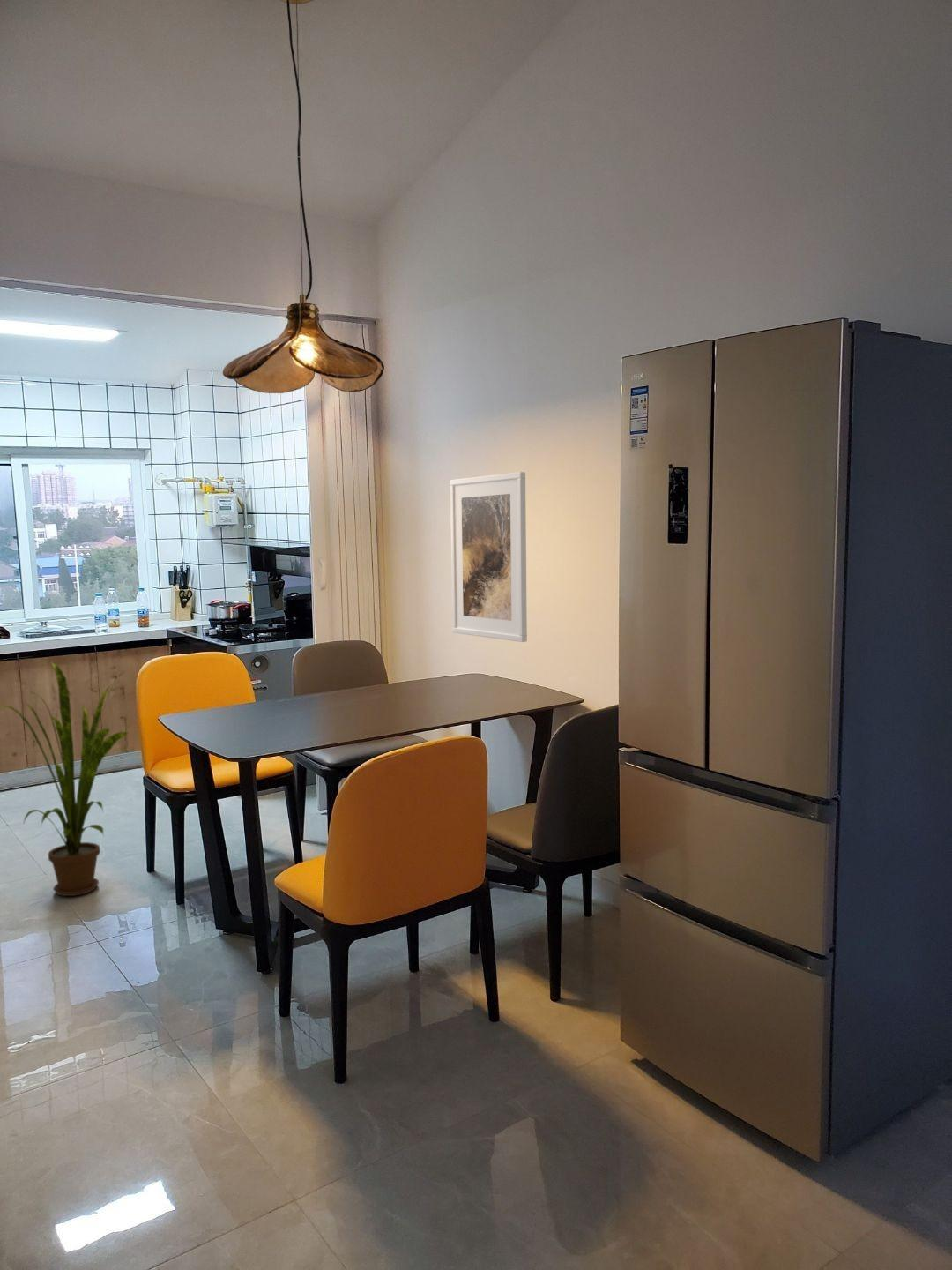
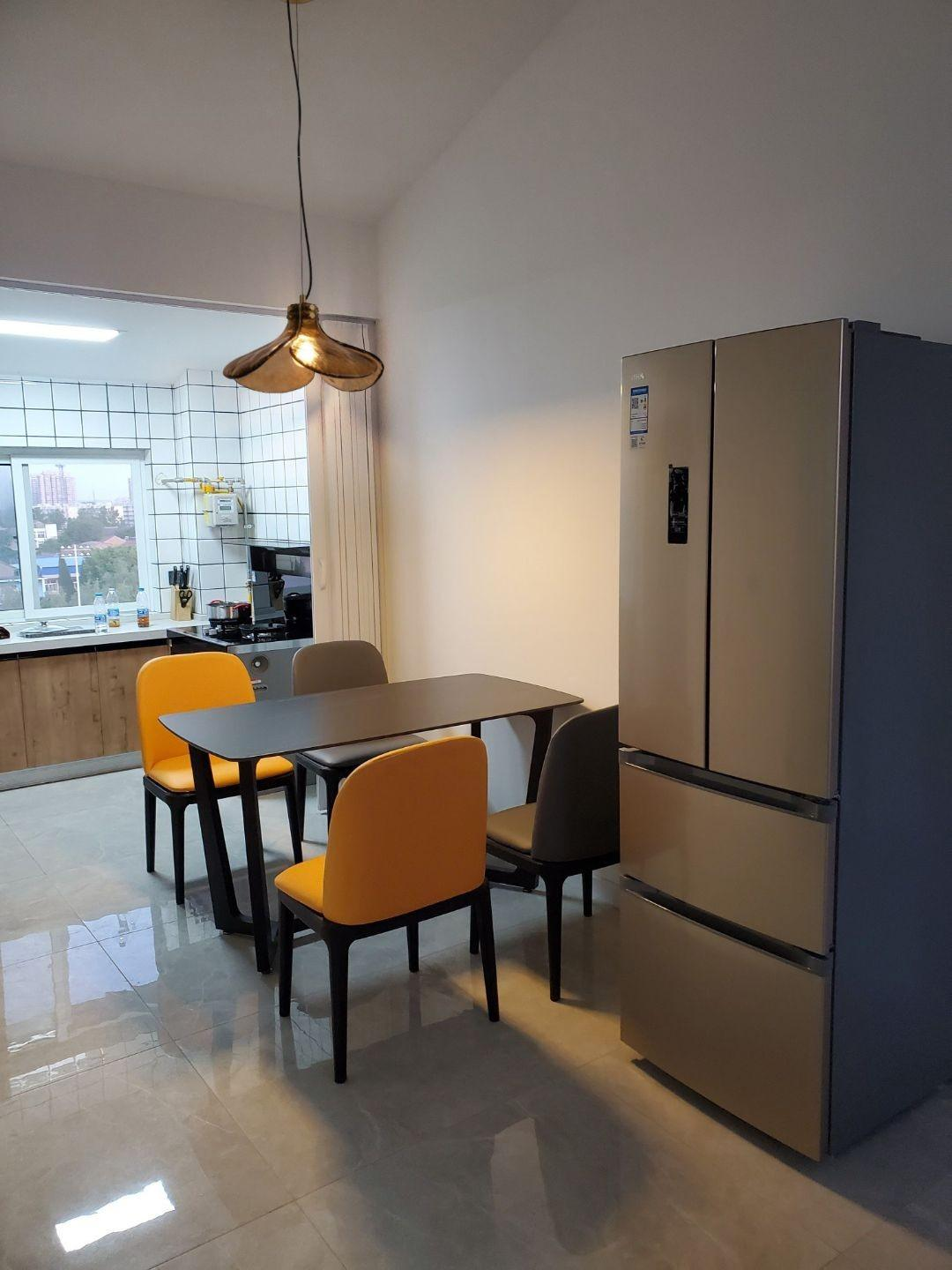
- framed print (487, 557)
- house plant (63, 779)
